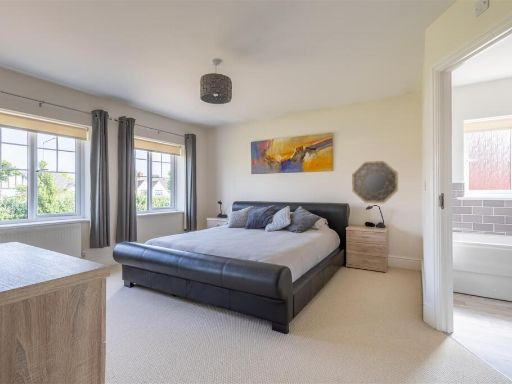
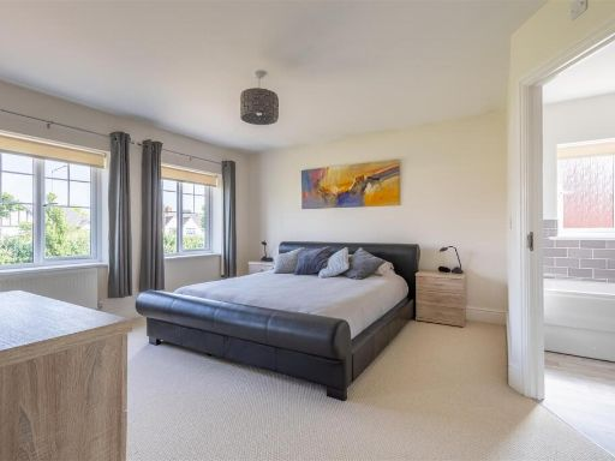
- home mirror (374, 182)
